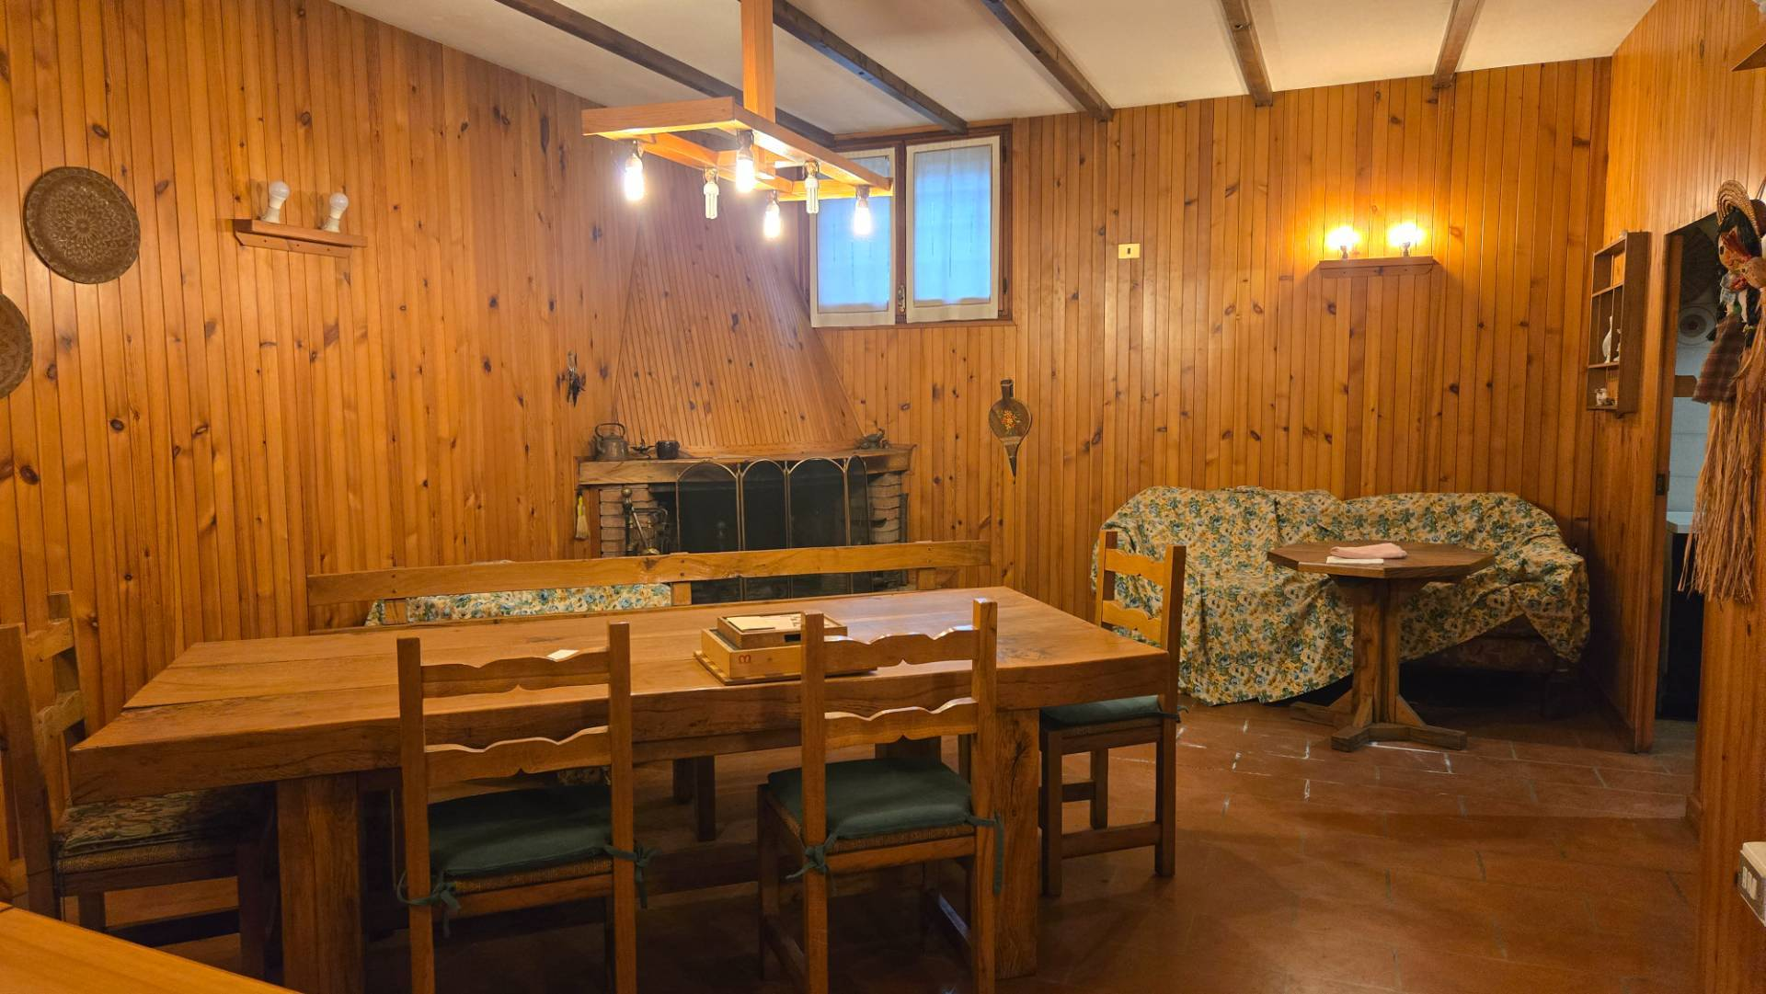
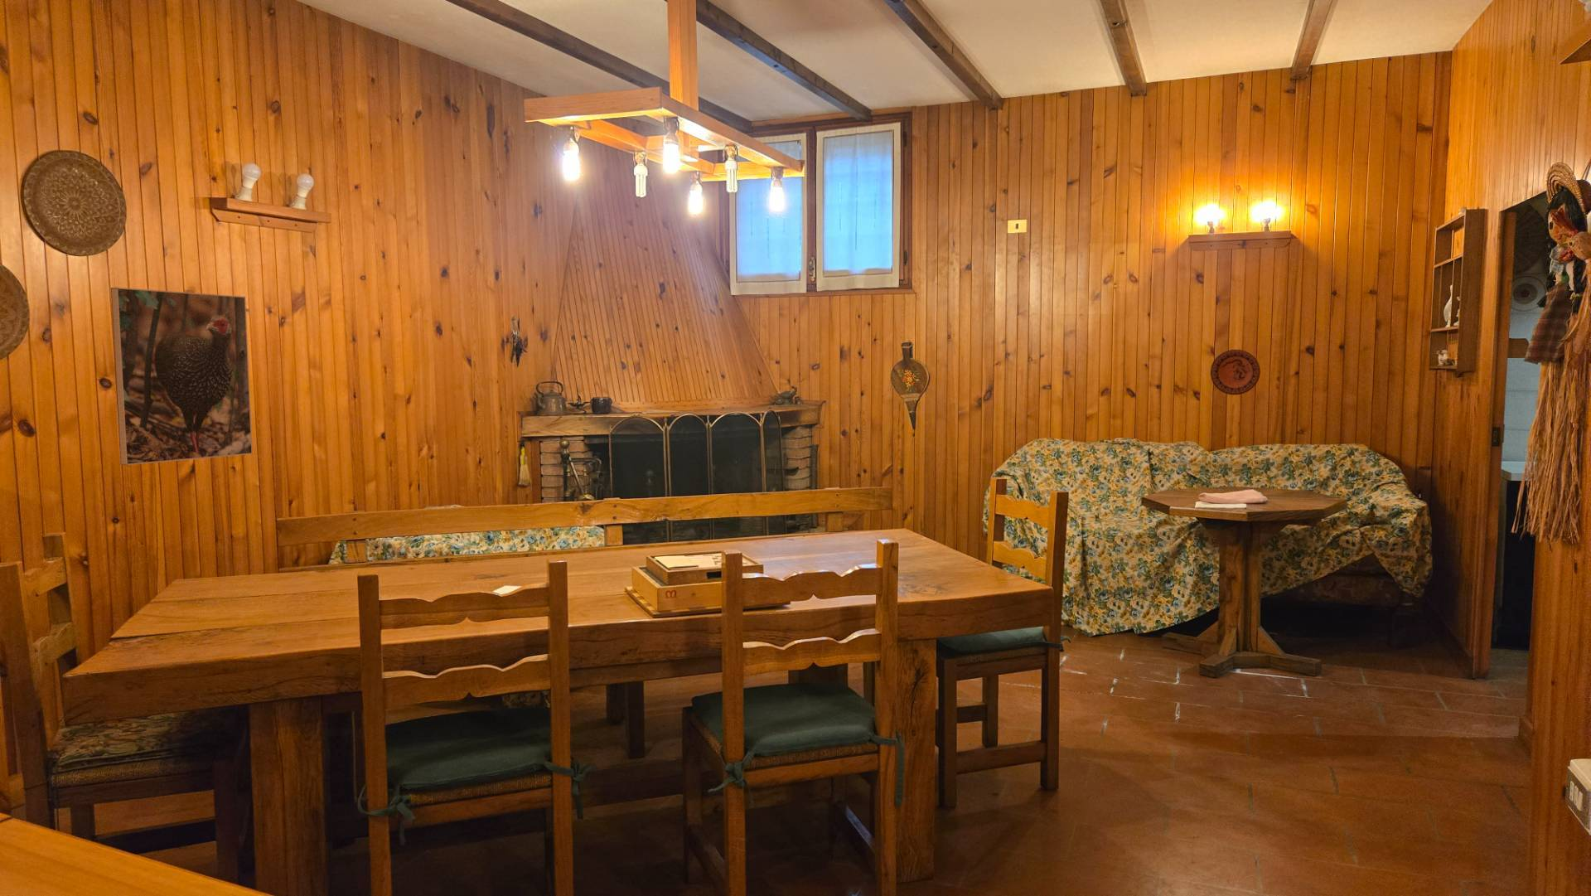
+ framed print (186, 376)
+ decorative plate (1235, 373)
